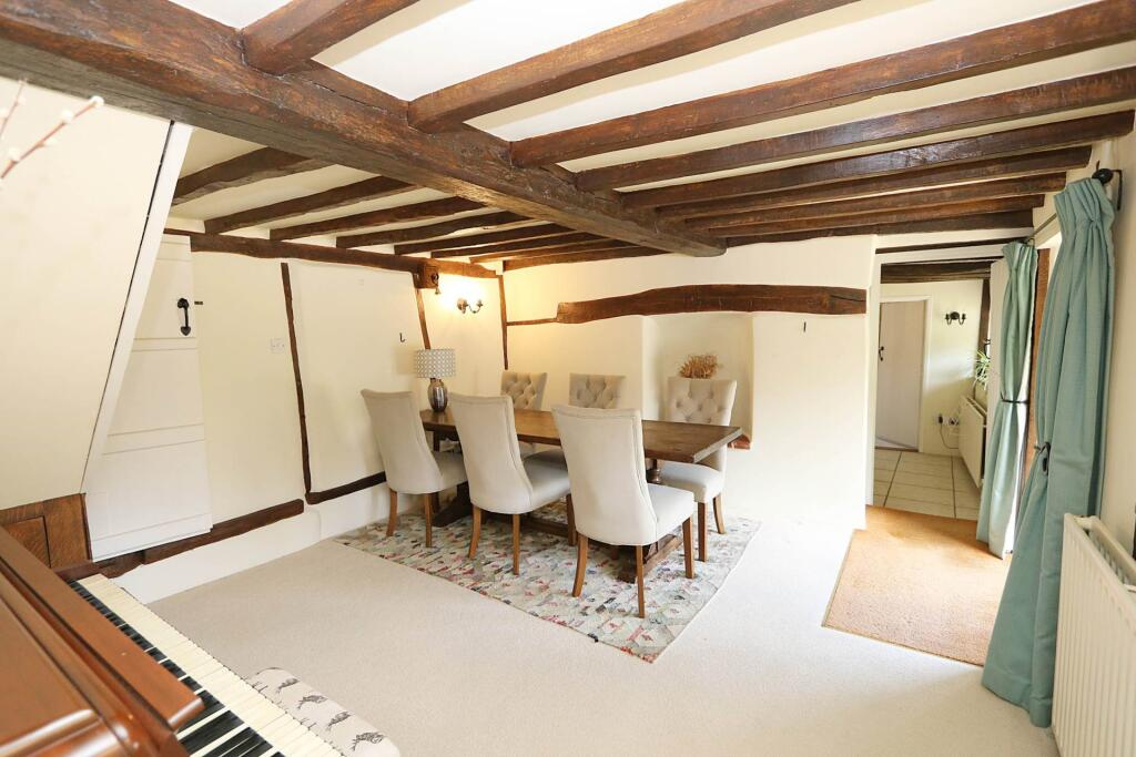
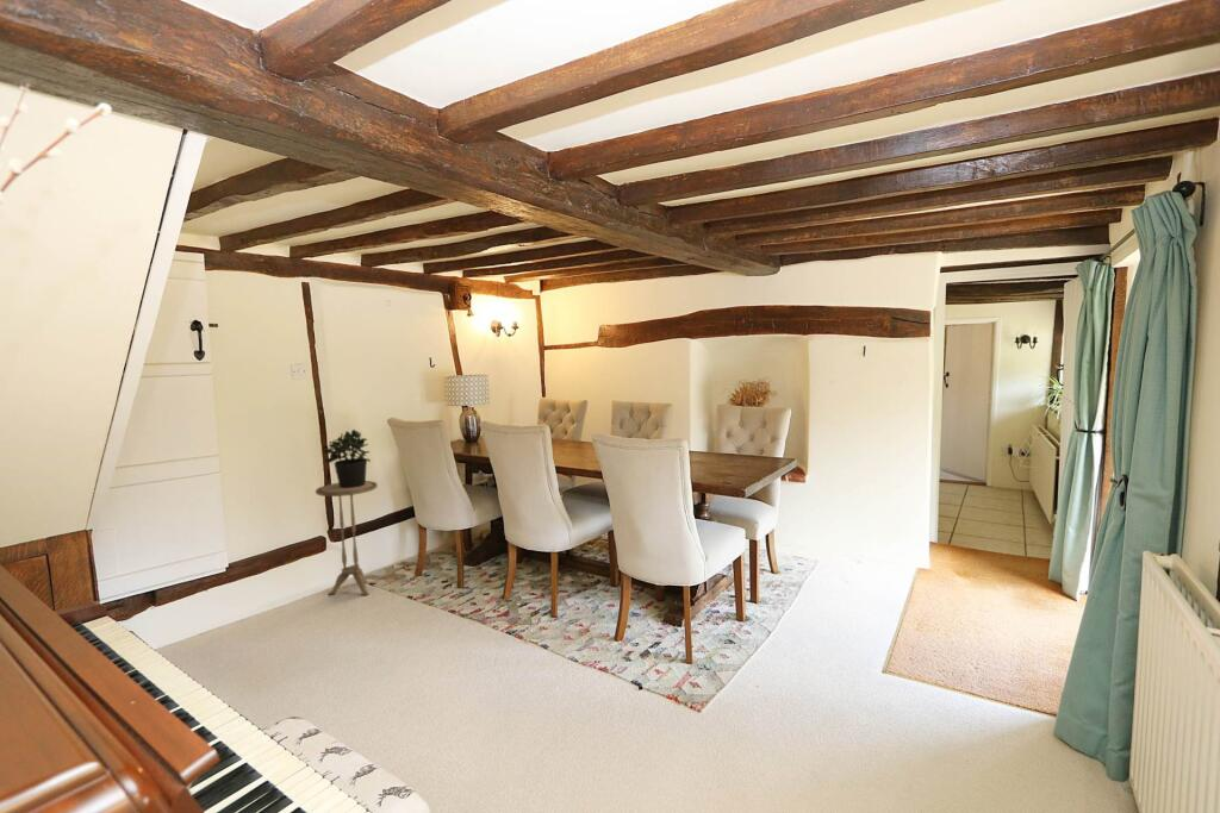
+ potted plant (350, 457)
+ side table (353, 538)
